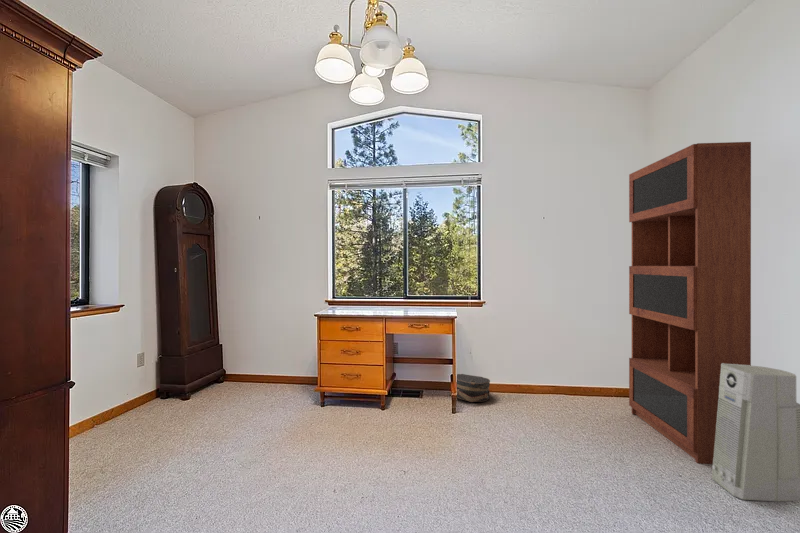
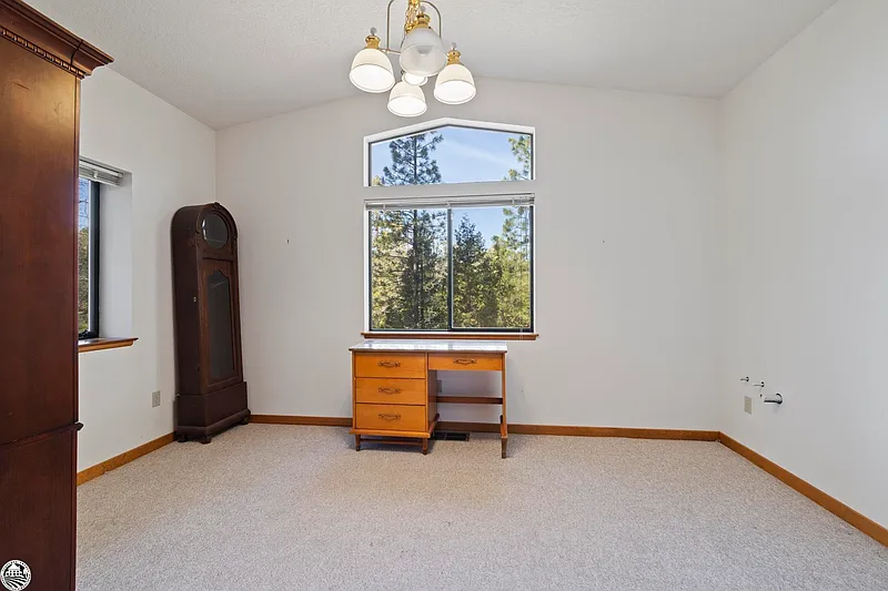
- hat box (471, 388)
- air purifier (757, 428)
- bookcase (680, 298)
